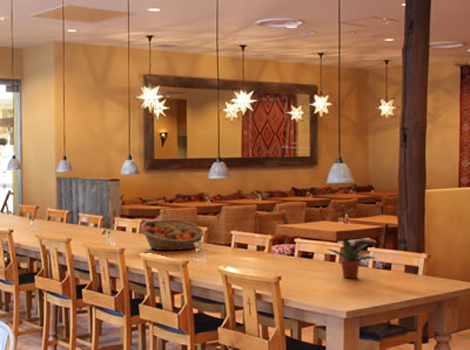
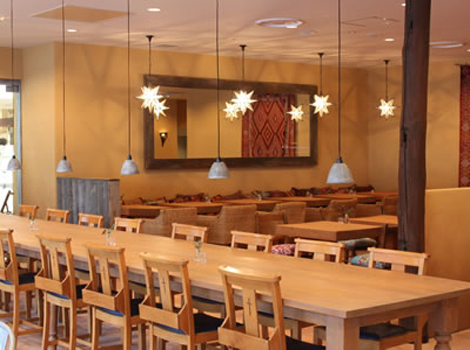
- fruit basket (172, 234)
- potted plant (350, 257)
